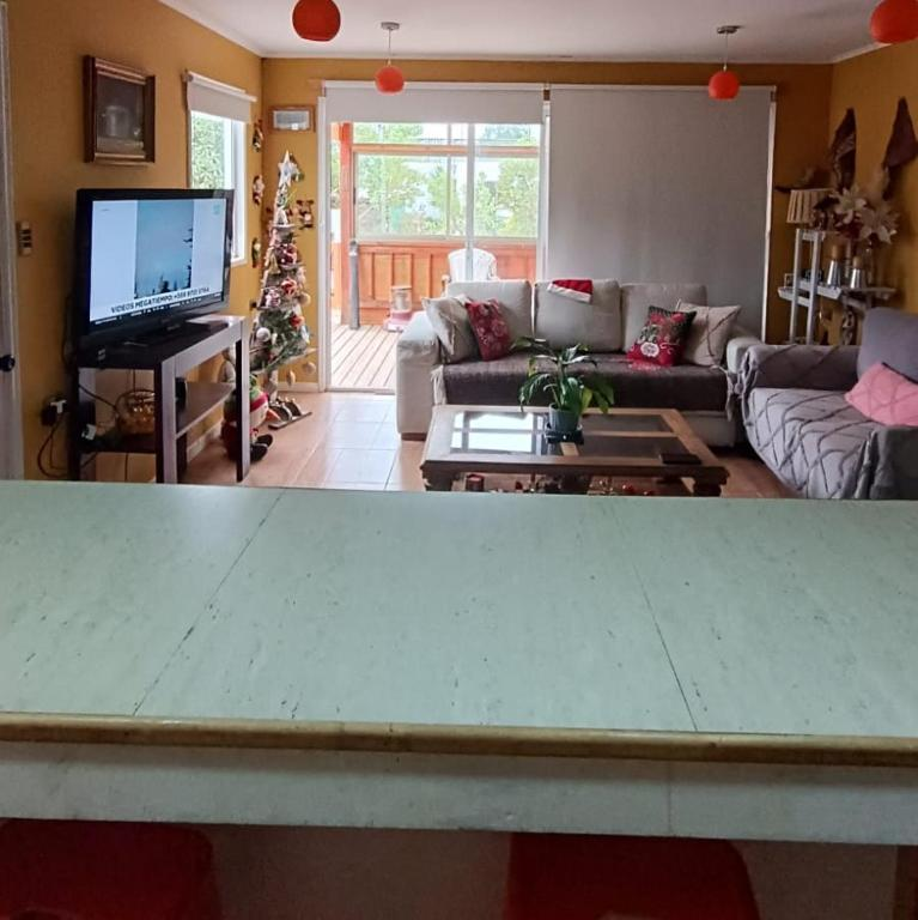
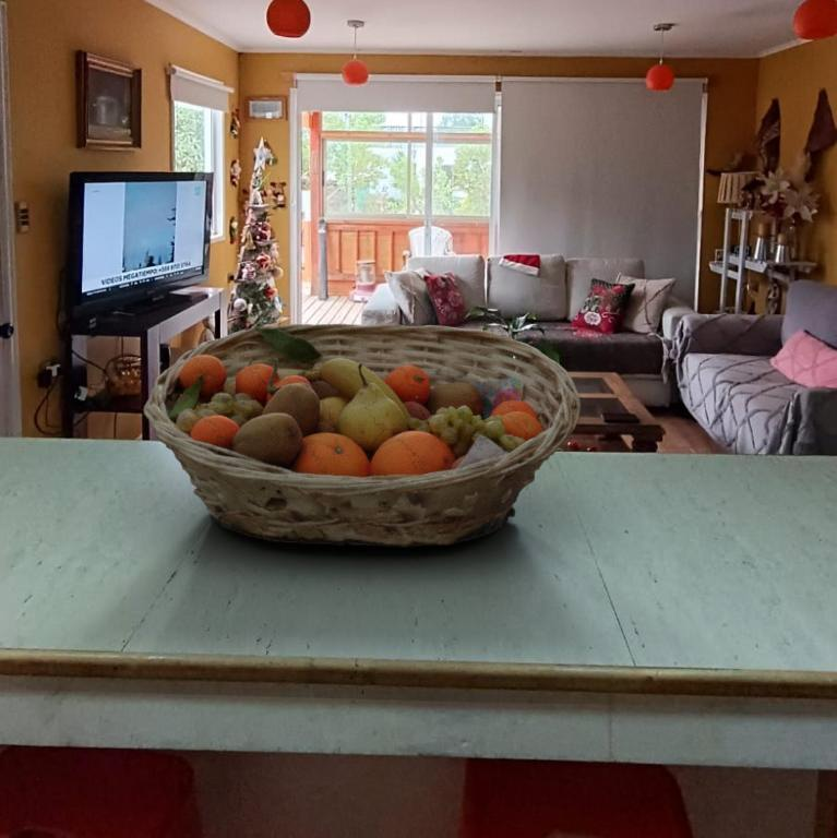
+ fruit basket (362, 423)
